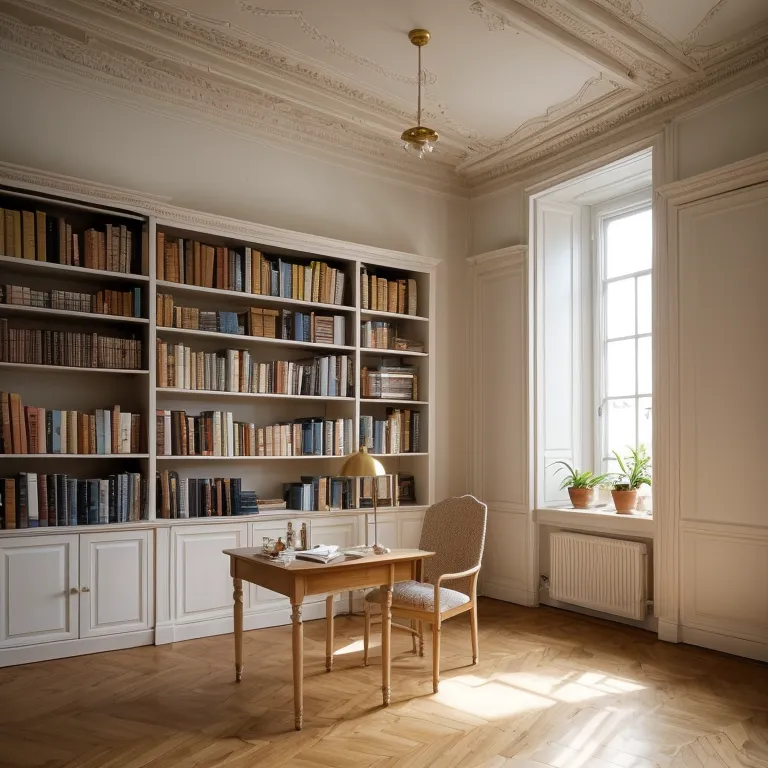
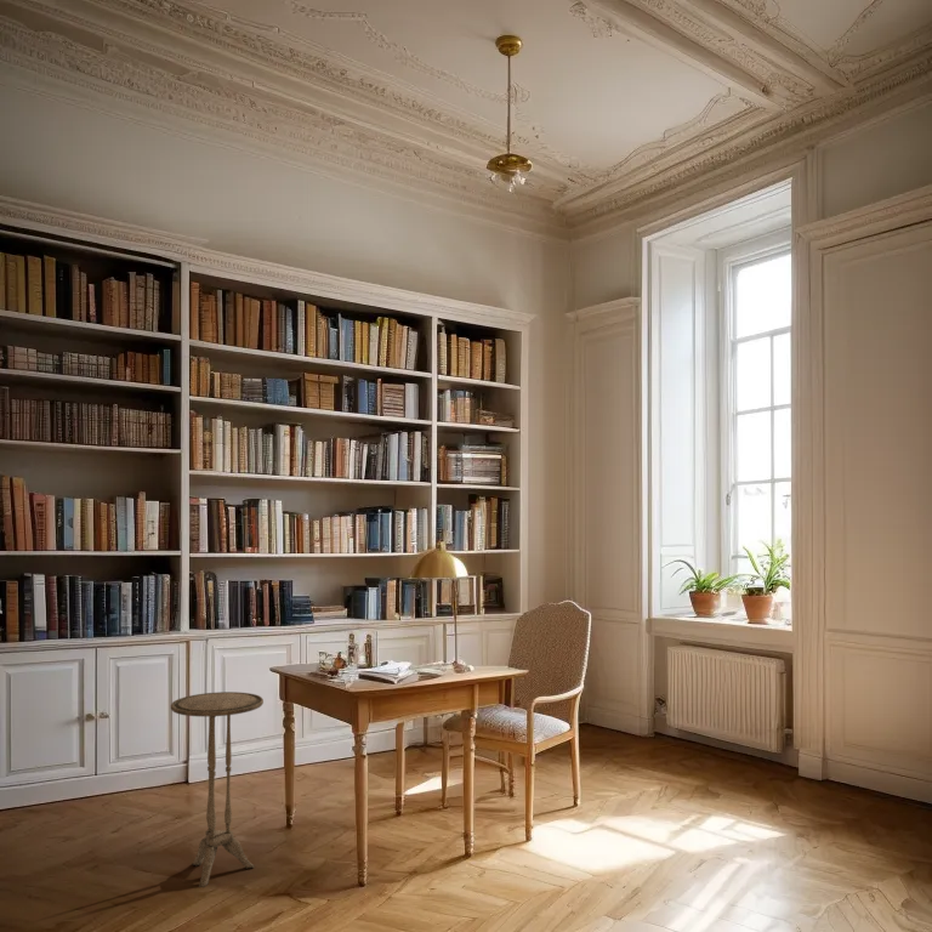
+ side table (214, 786)
